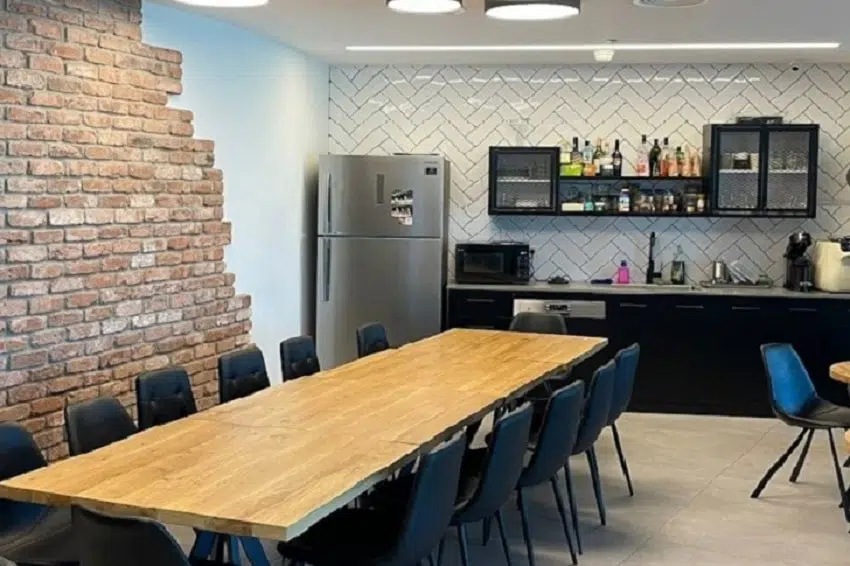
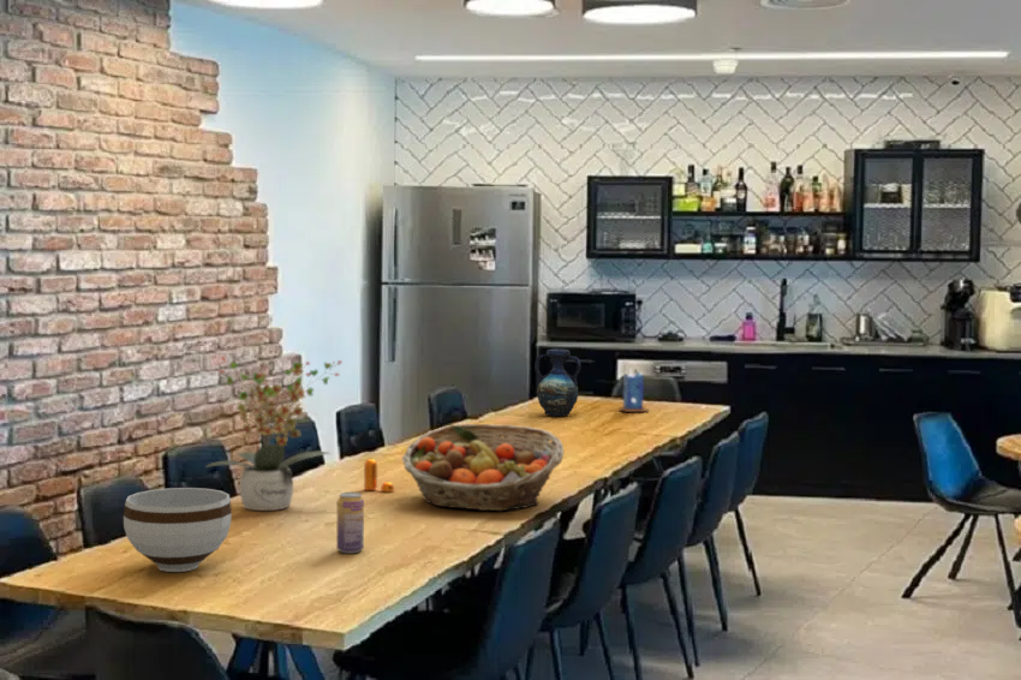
+ fruit basket (482, 466)
+ potted plant (274, 431)
+ pop (350, 521)
+ vase (557, 382)
+ bowl (178, 531)
+ pepper shaker (376, 475)
+ candle (633, 389)
